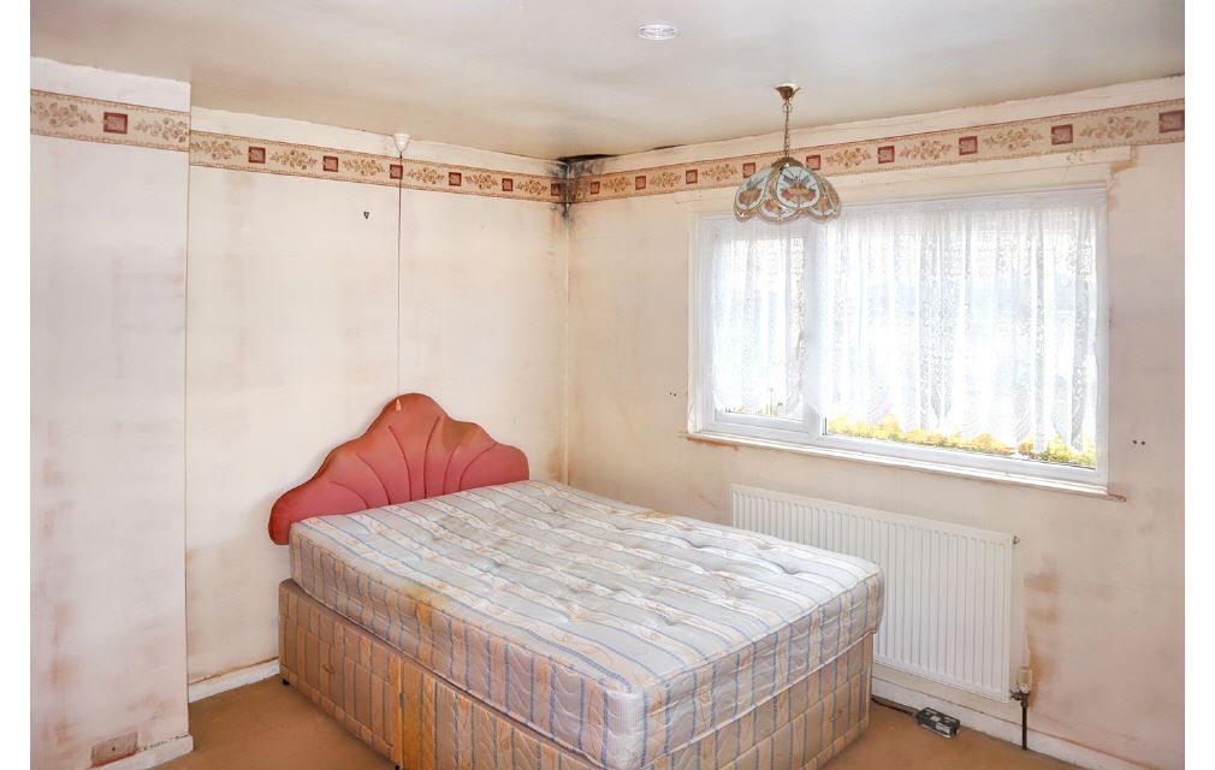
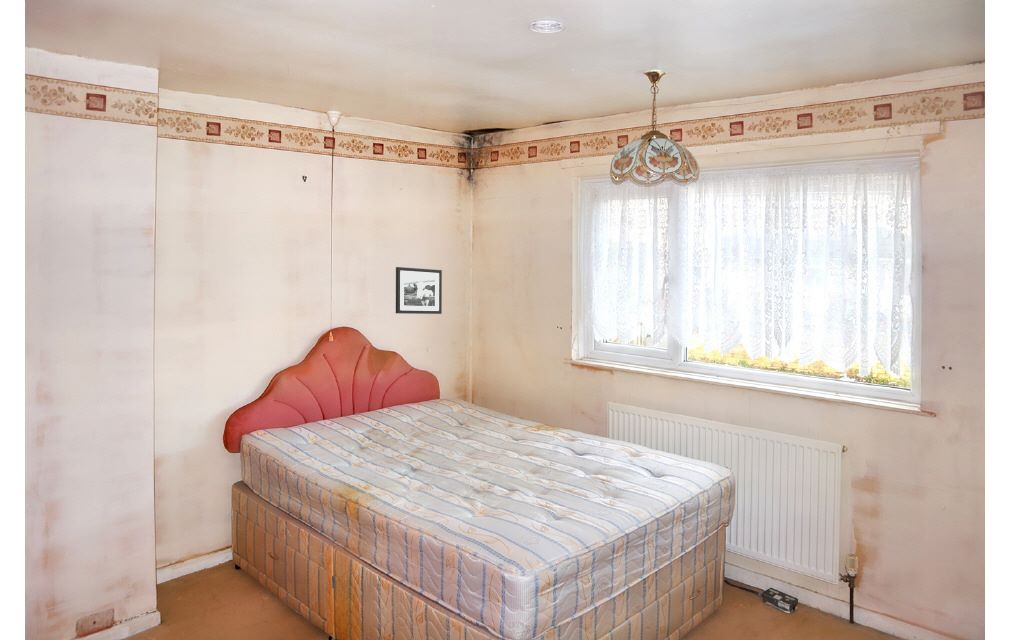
+ picture frame (419, 291)
